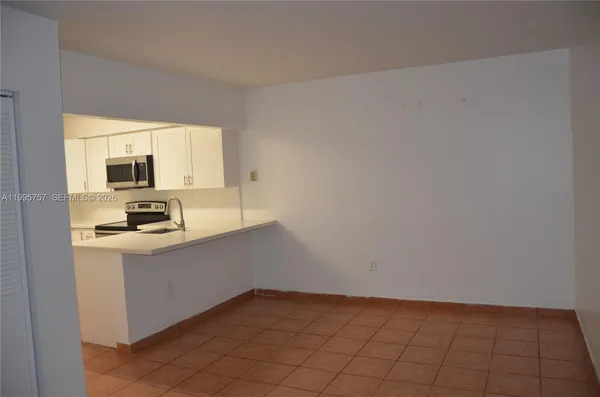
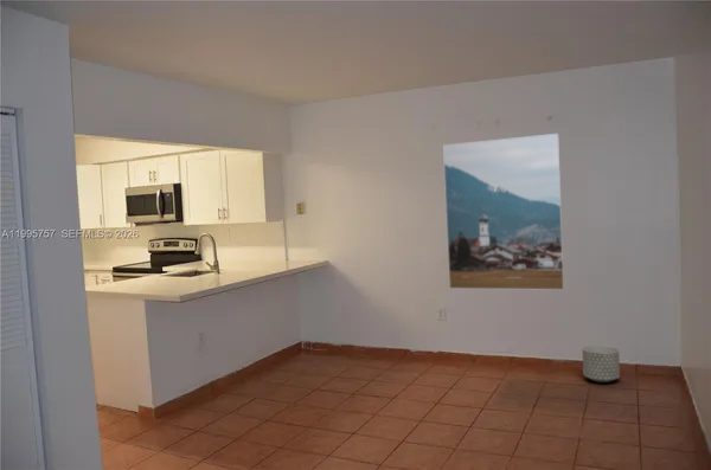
+ planter (601, 365)
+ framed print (501, 214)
